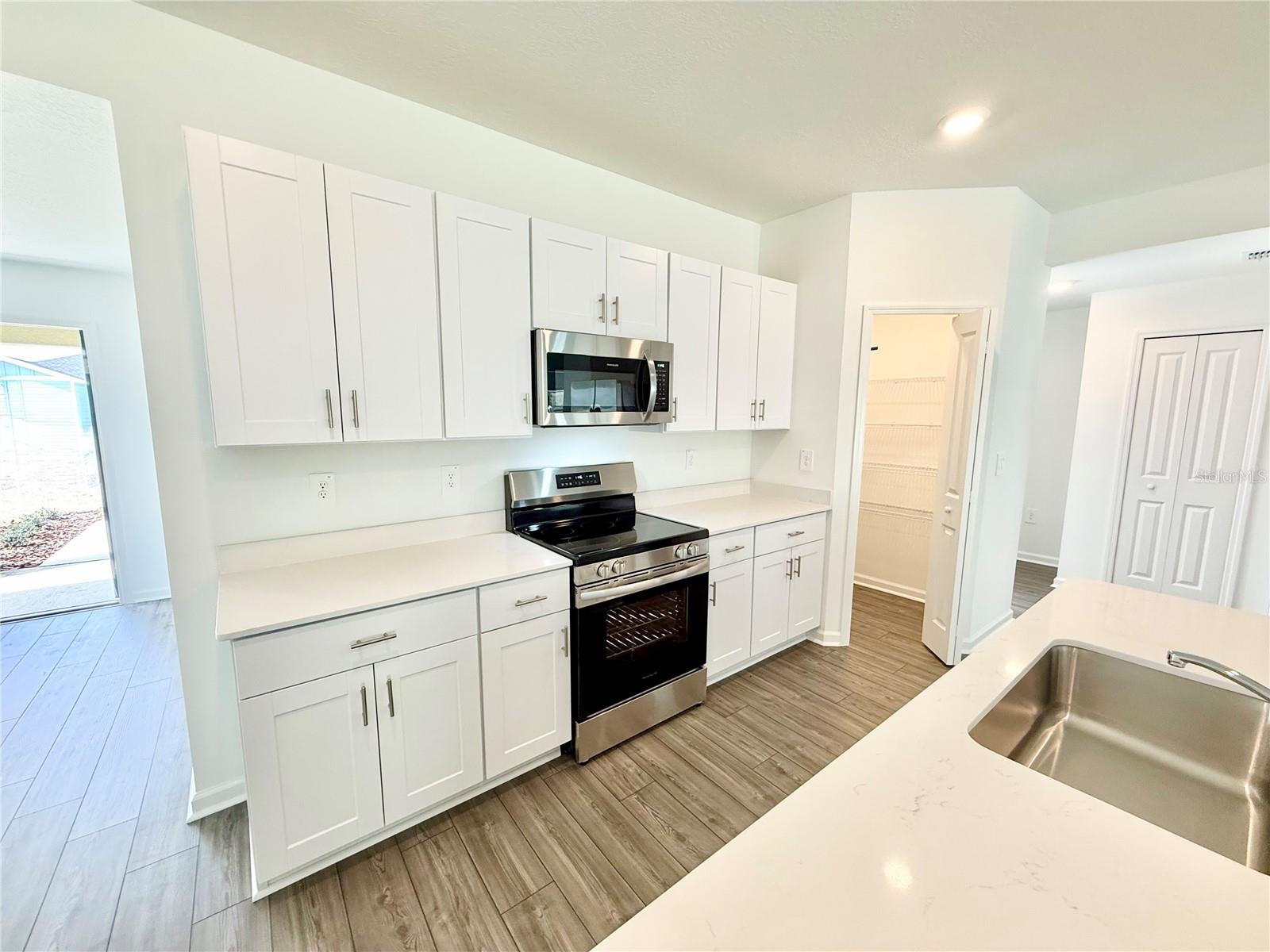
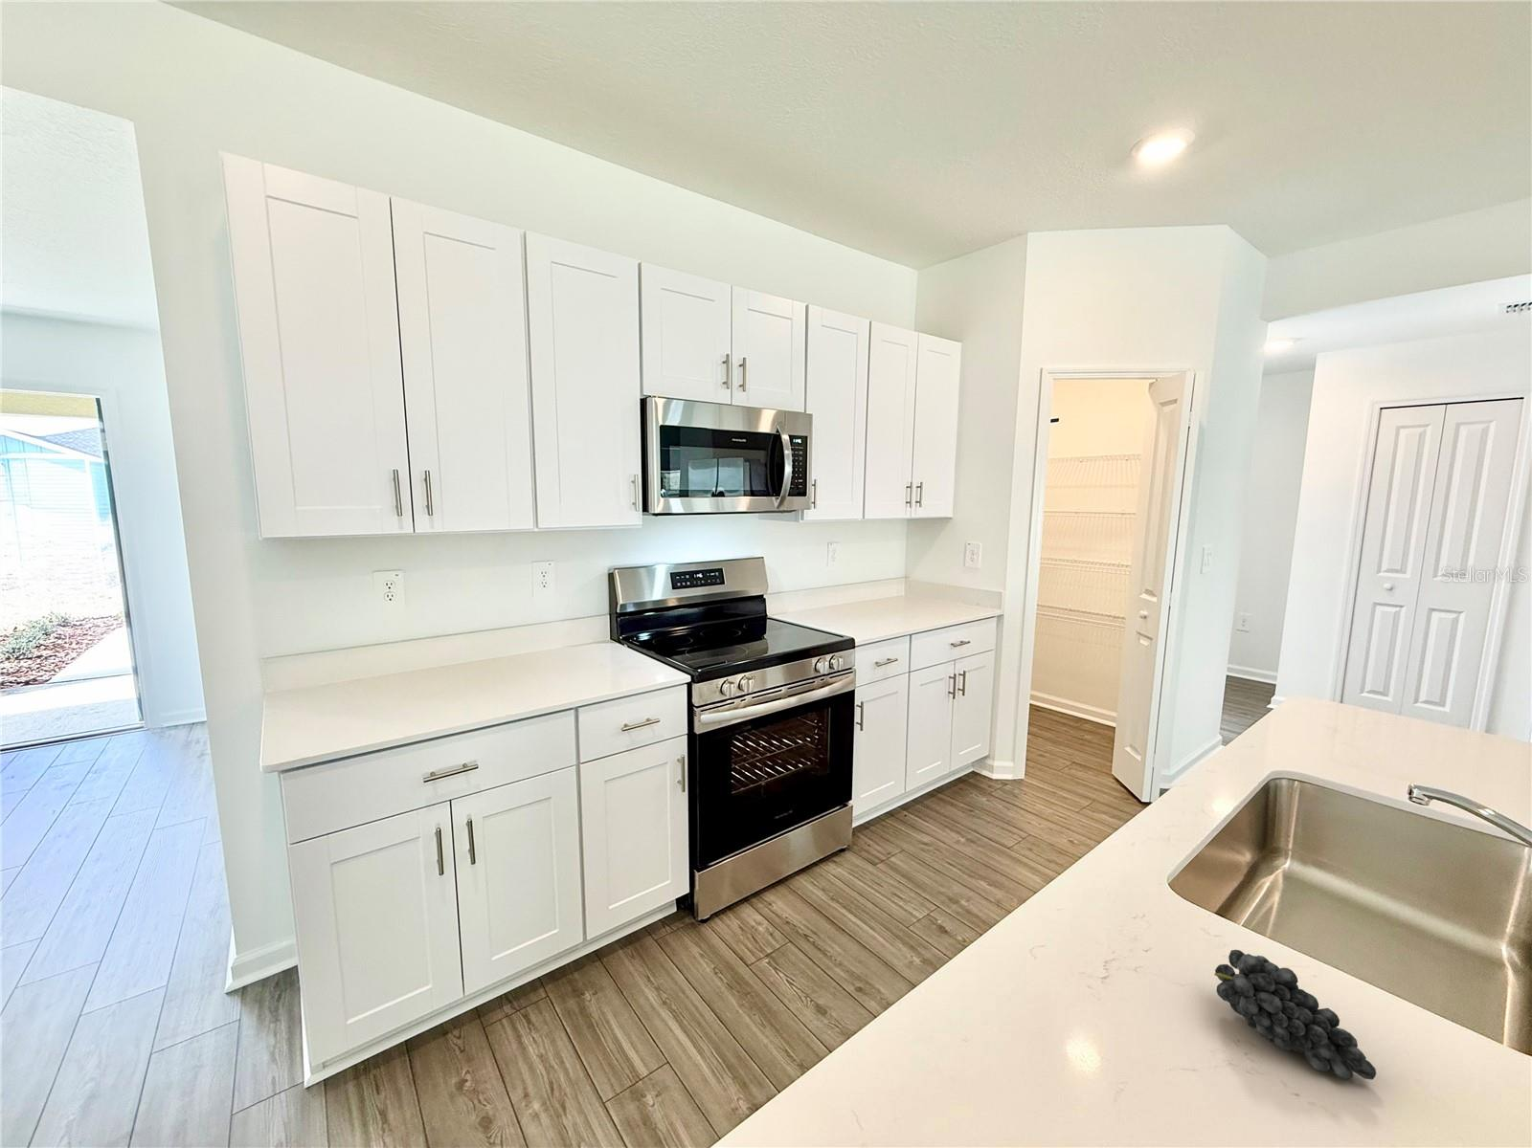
+ fruit (1284, 1008)
